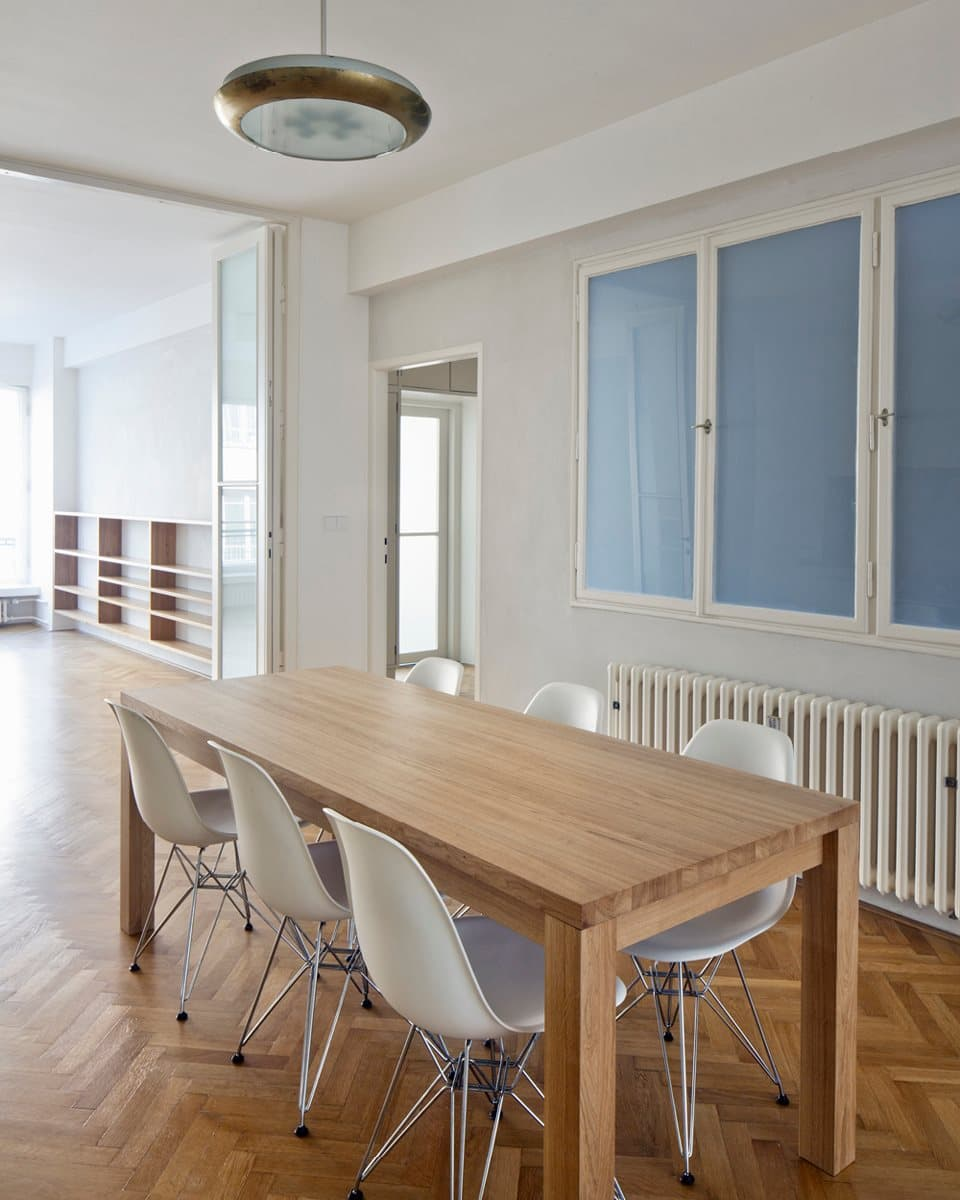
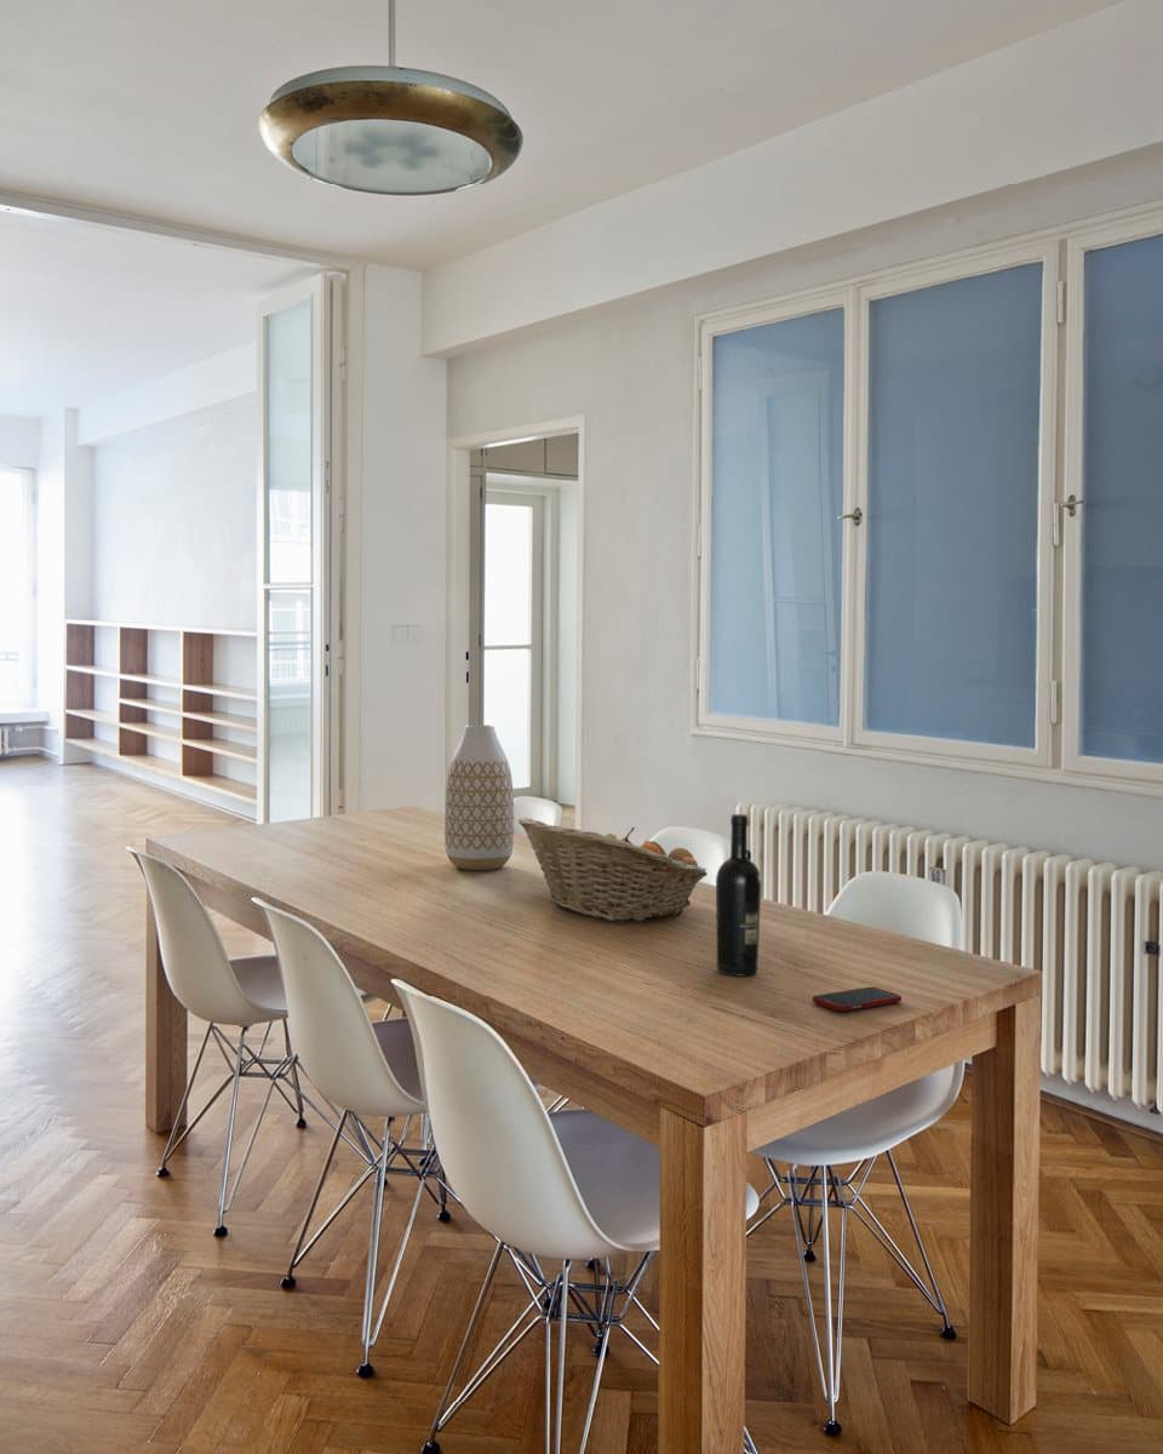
+ cell phone (857, 998)
+ fruit basket (609, 863)
+ vase (479, 796)
+ wine bottle (738, 893)
